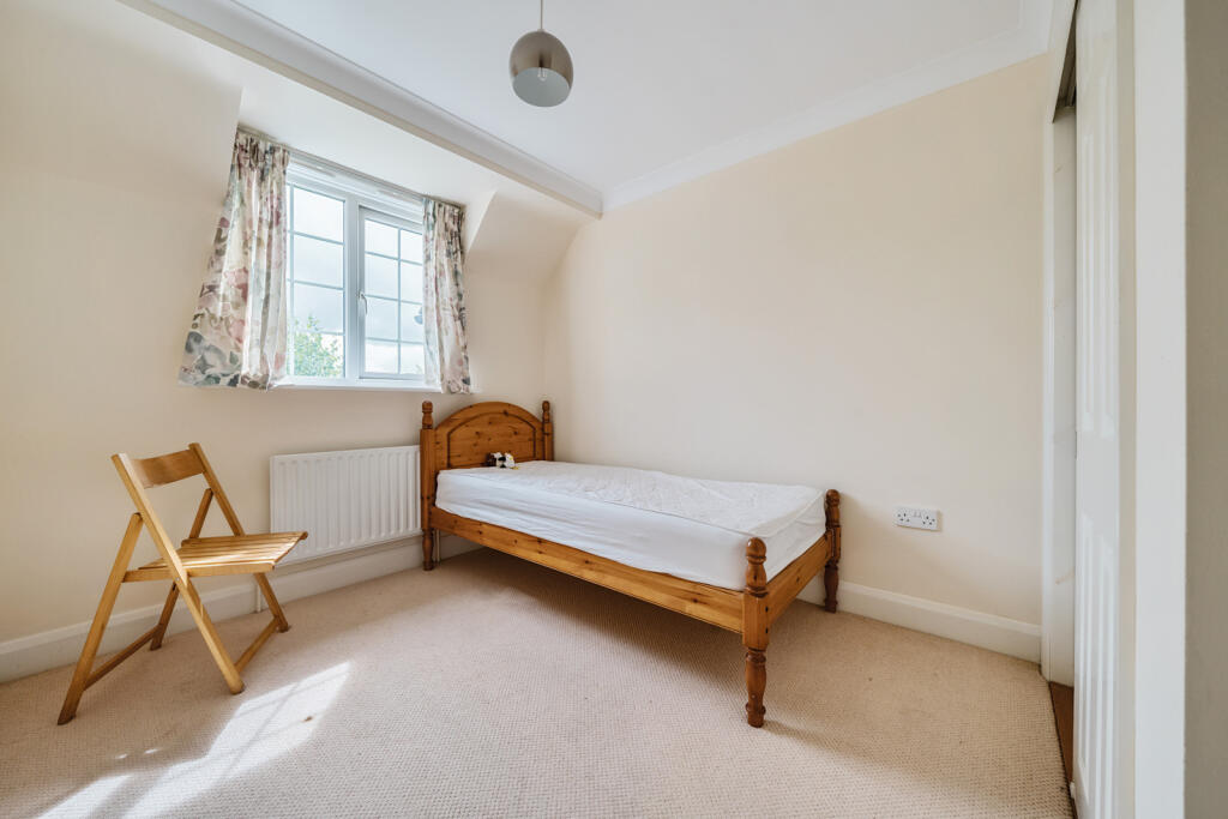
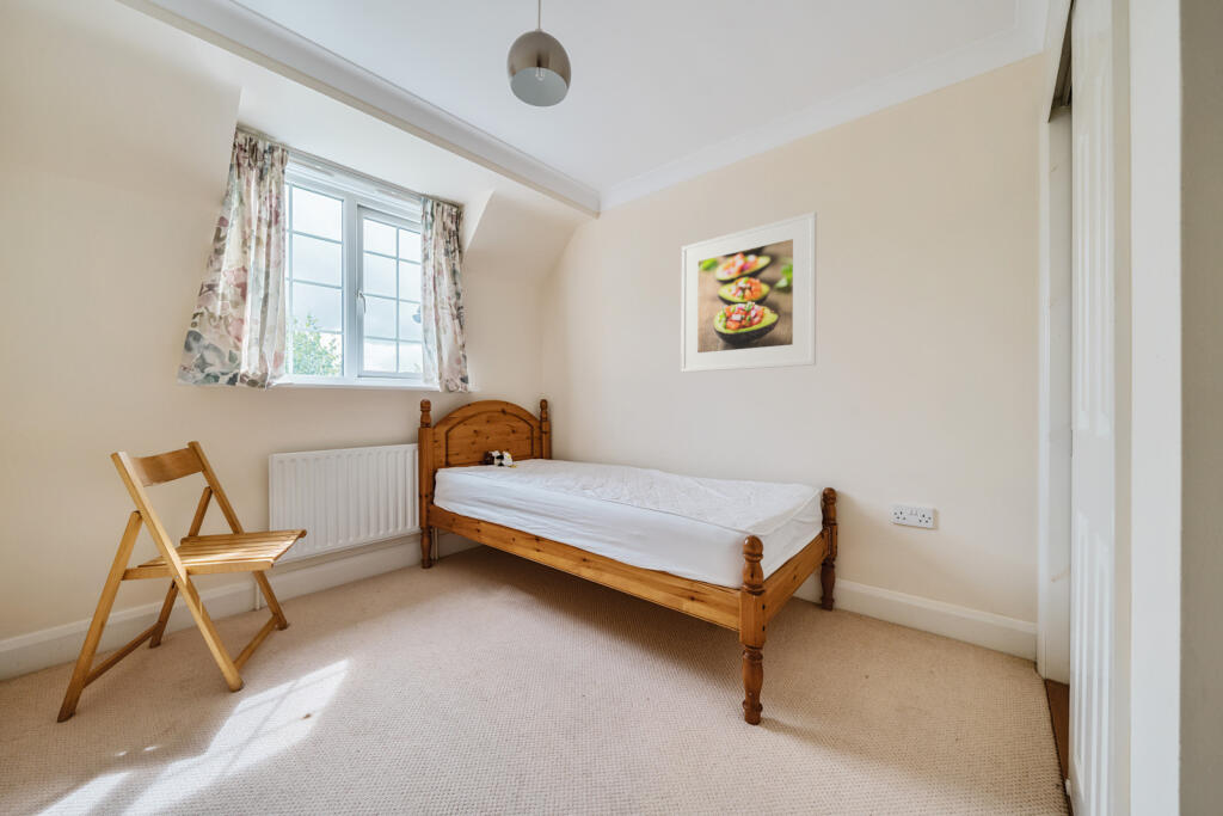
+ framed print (742, 300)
